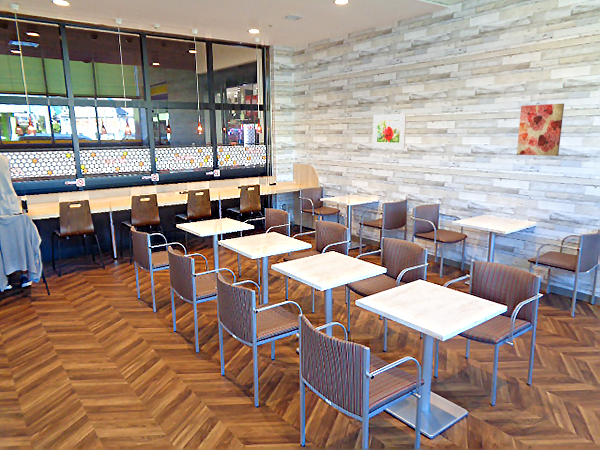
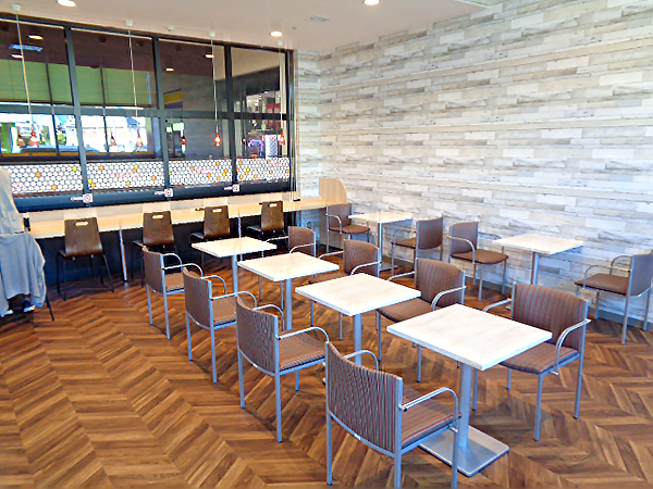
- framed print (388, 131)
- wall art (539, 130)
